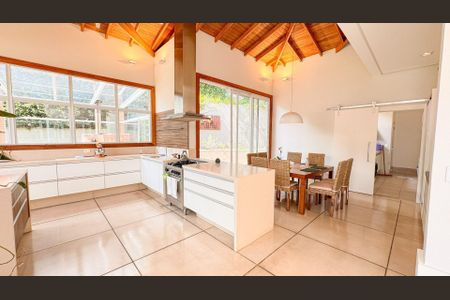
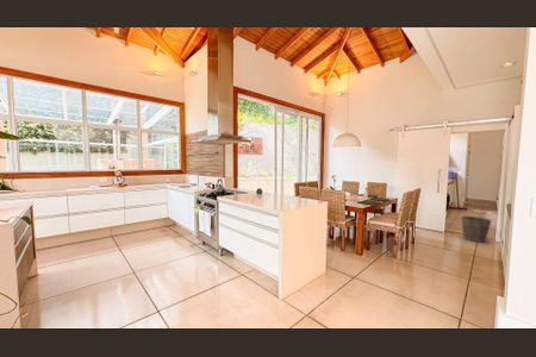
+ waste bin (475, 228)
